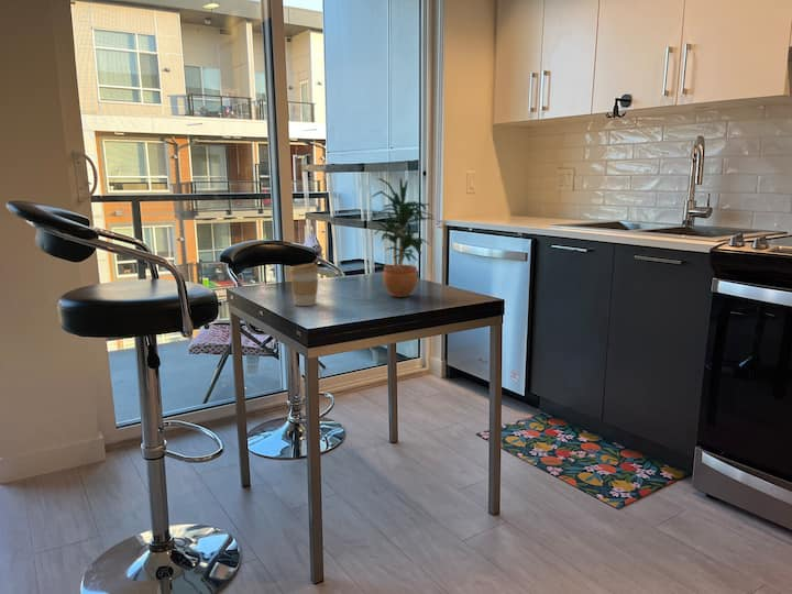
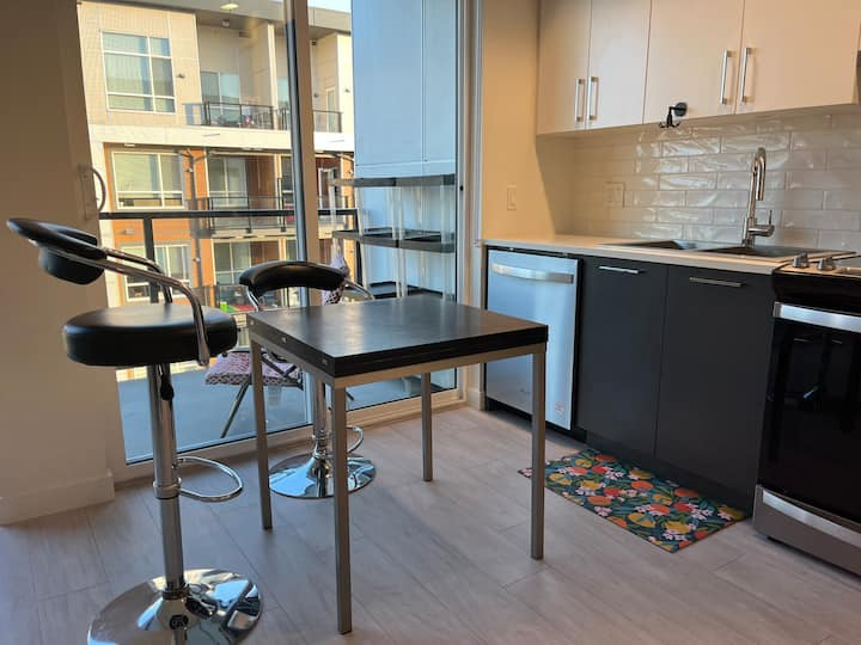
- coffee cup (304, 284)
- potted plant (405, 237)
